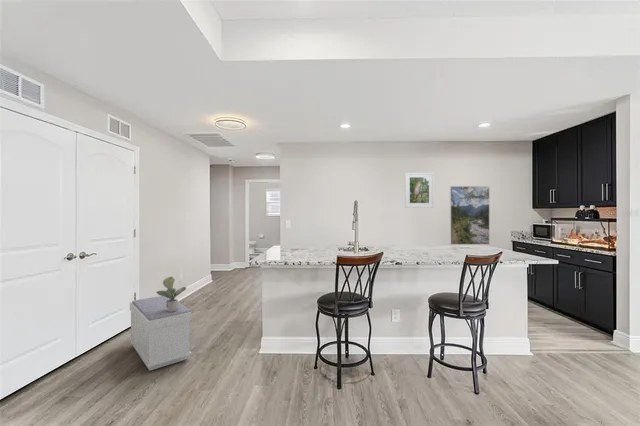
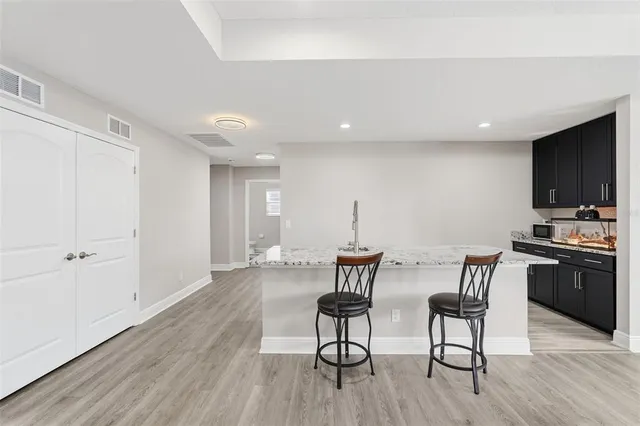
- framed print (419, 190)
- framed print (469, 215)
- bench (159, 328)
- potted plant (171, 292)
